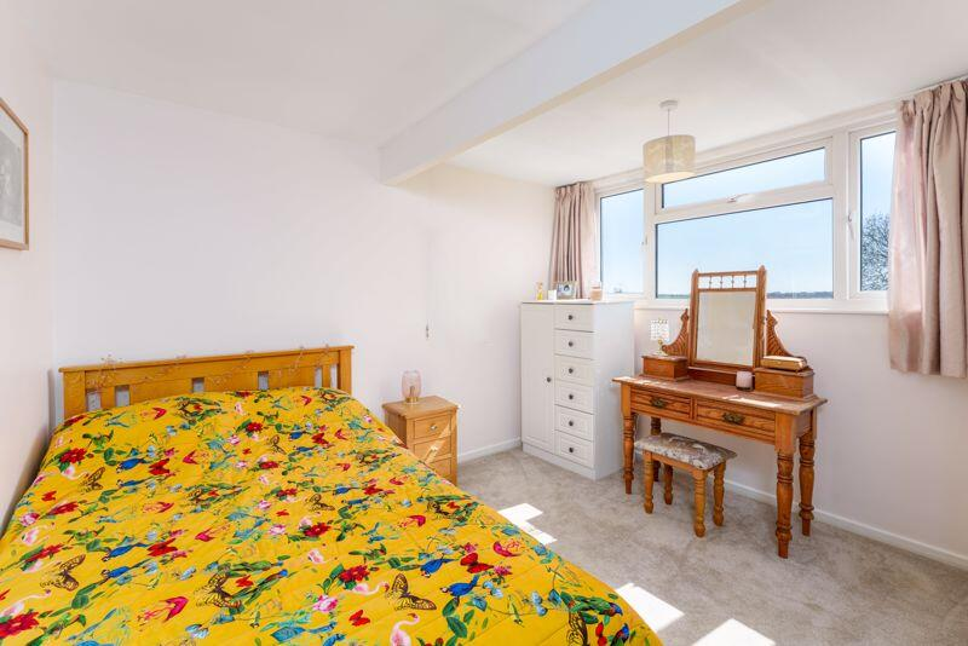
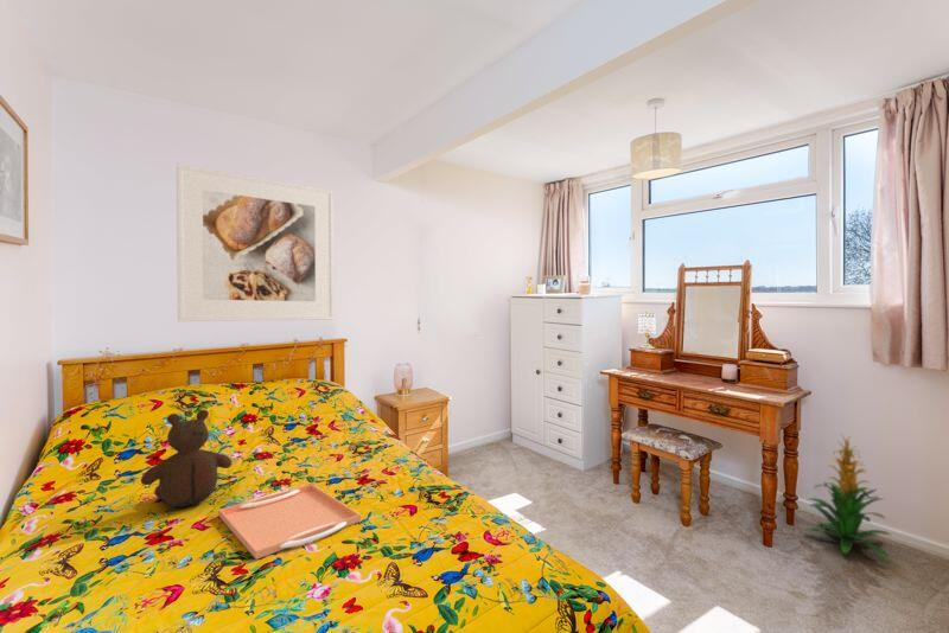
+ serving tray (288, 514)
+ teddy bear (186, 454)
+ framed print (262, 249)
+ indoor plant (847, 488)
